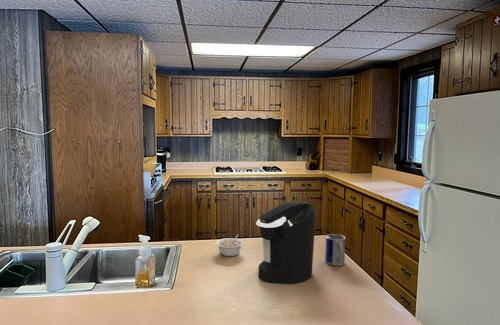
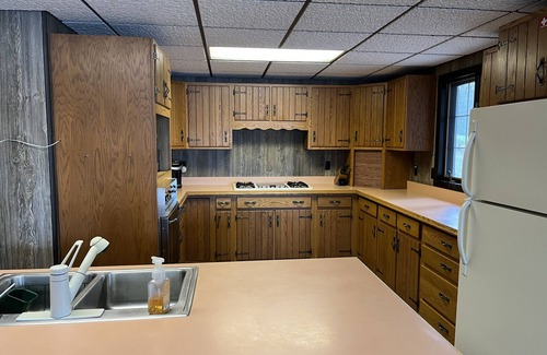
- coffee maker (284, 238)
- mug (336, 250)
- legume (229, 246)
